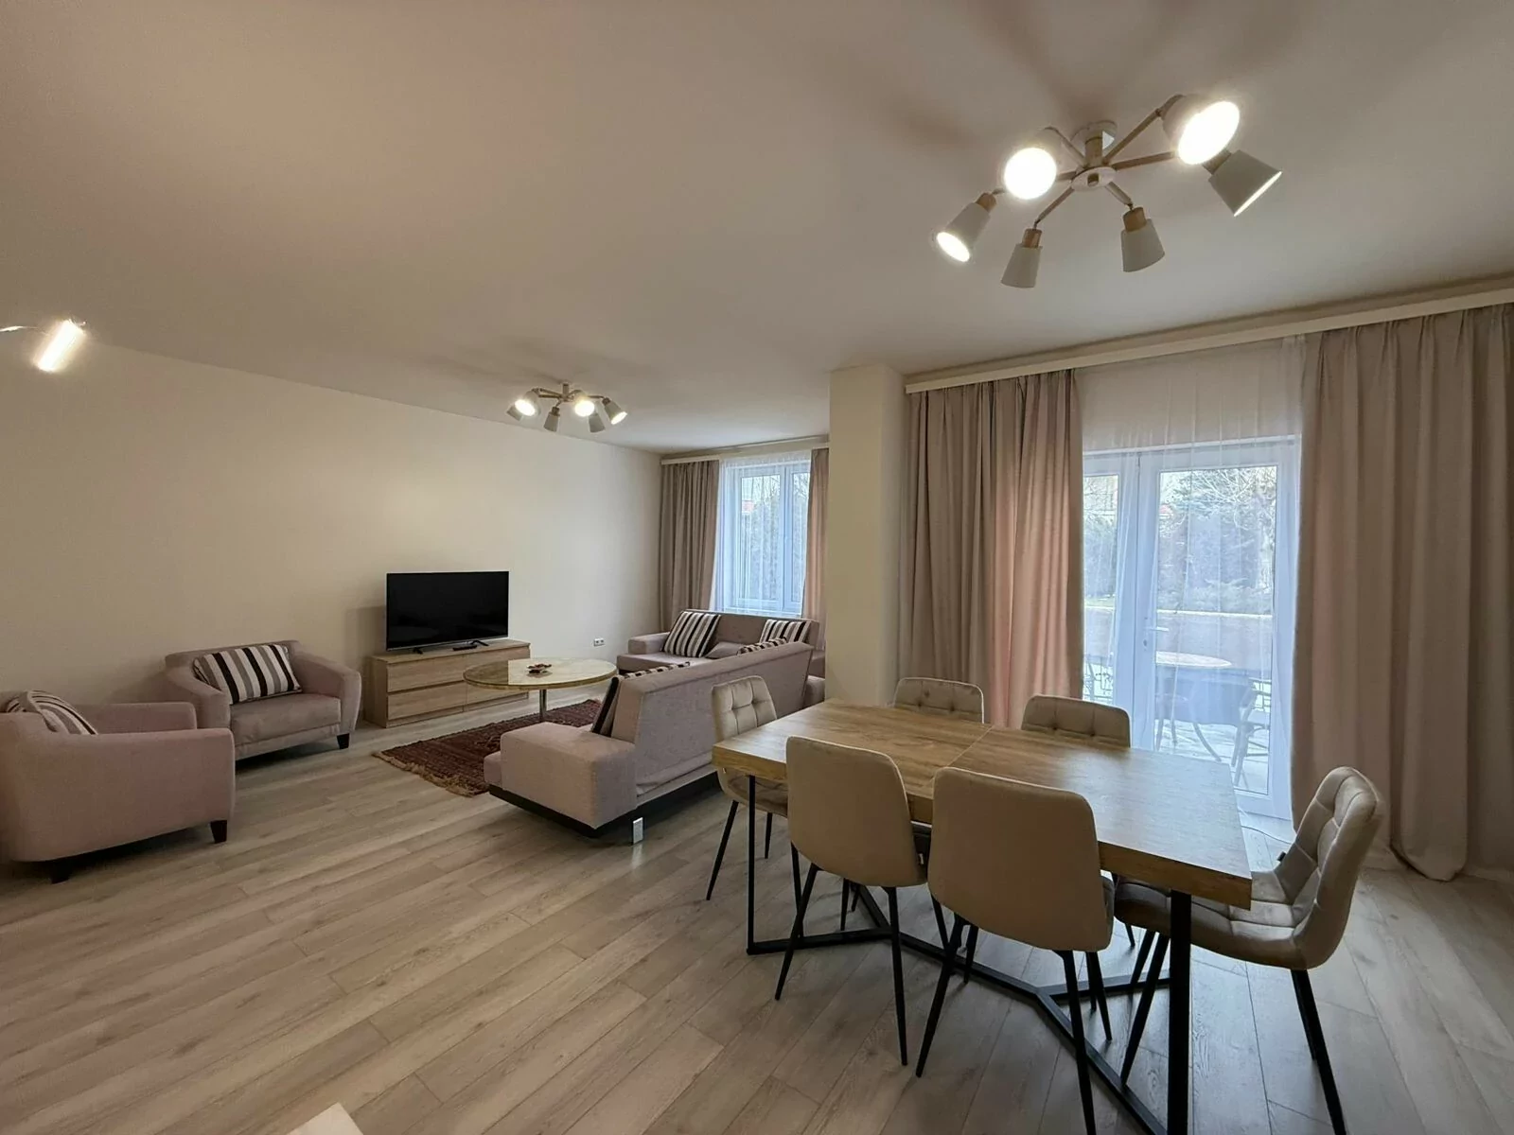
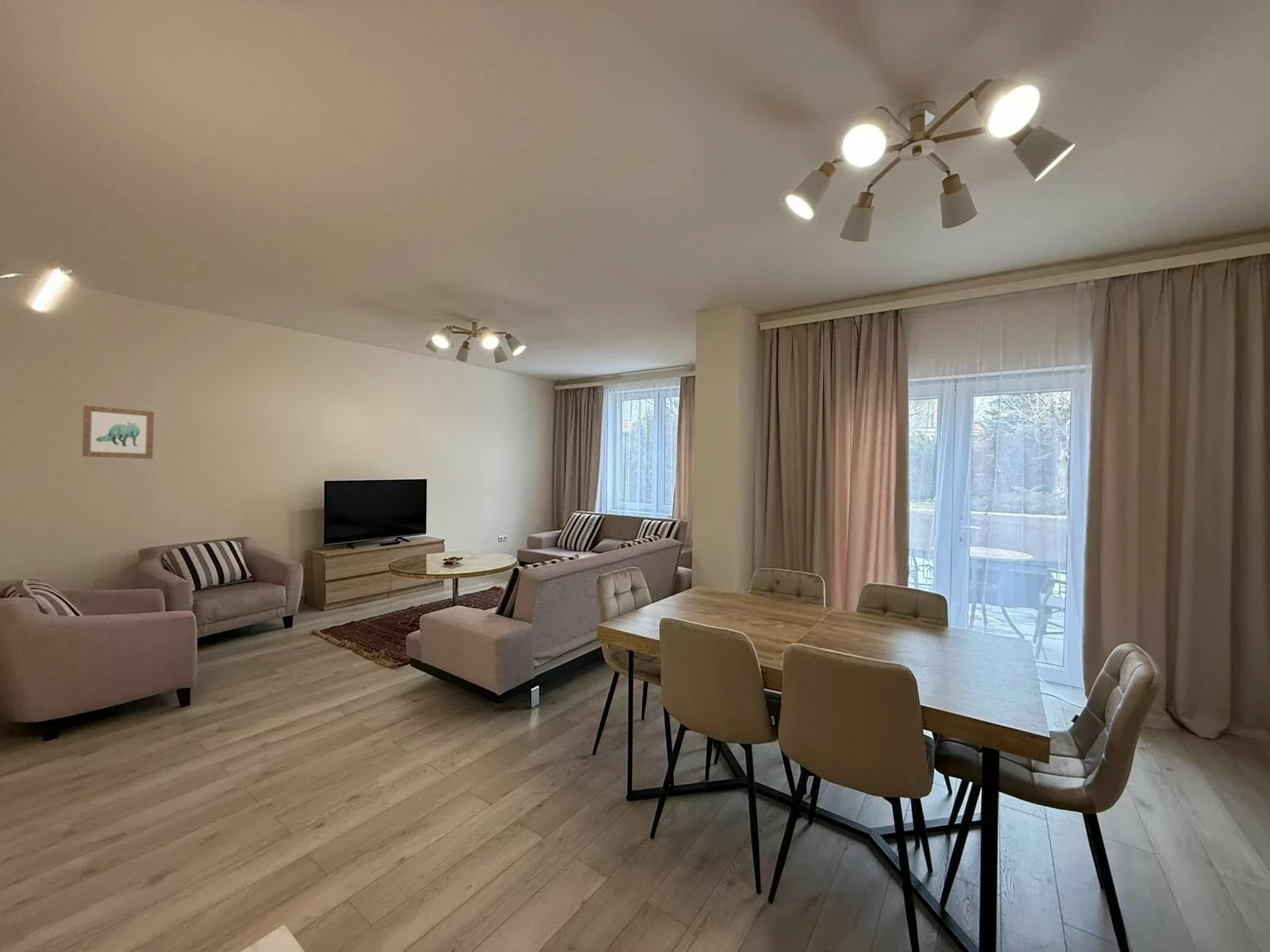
+ wall art (119, 433)
